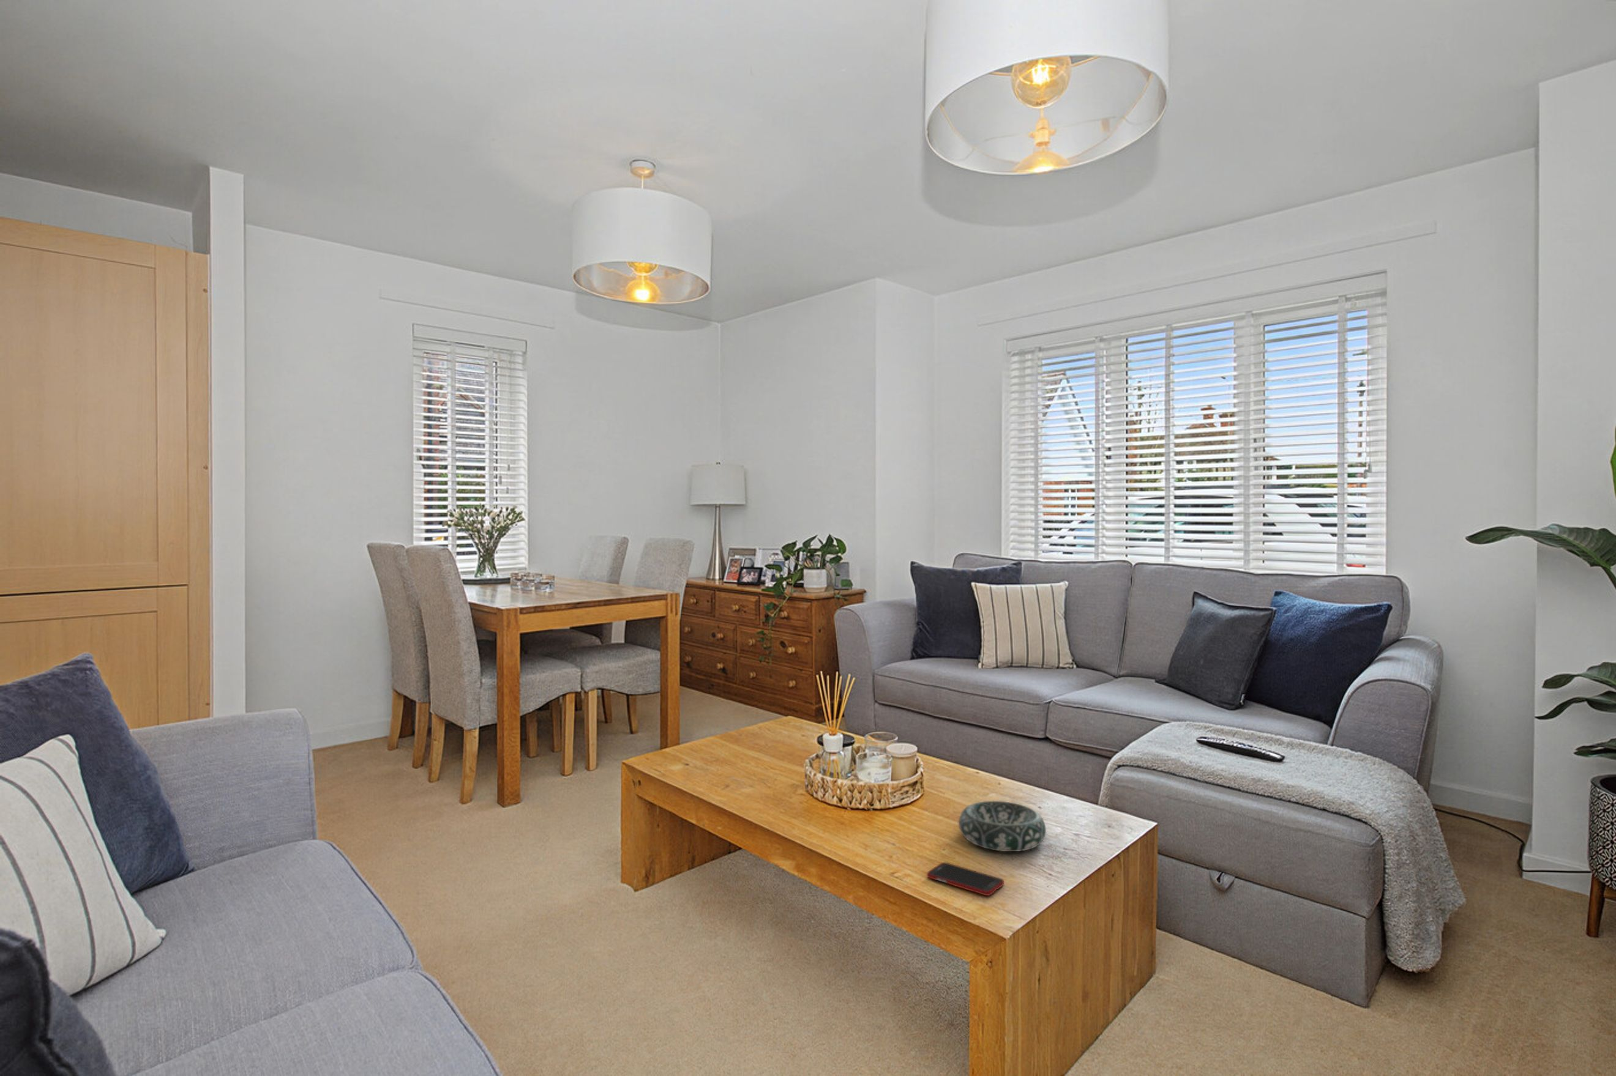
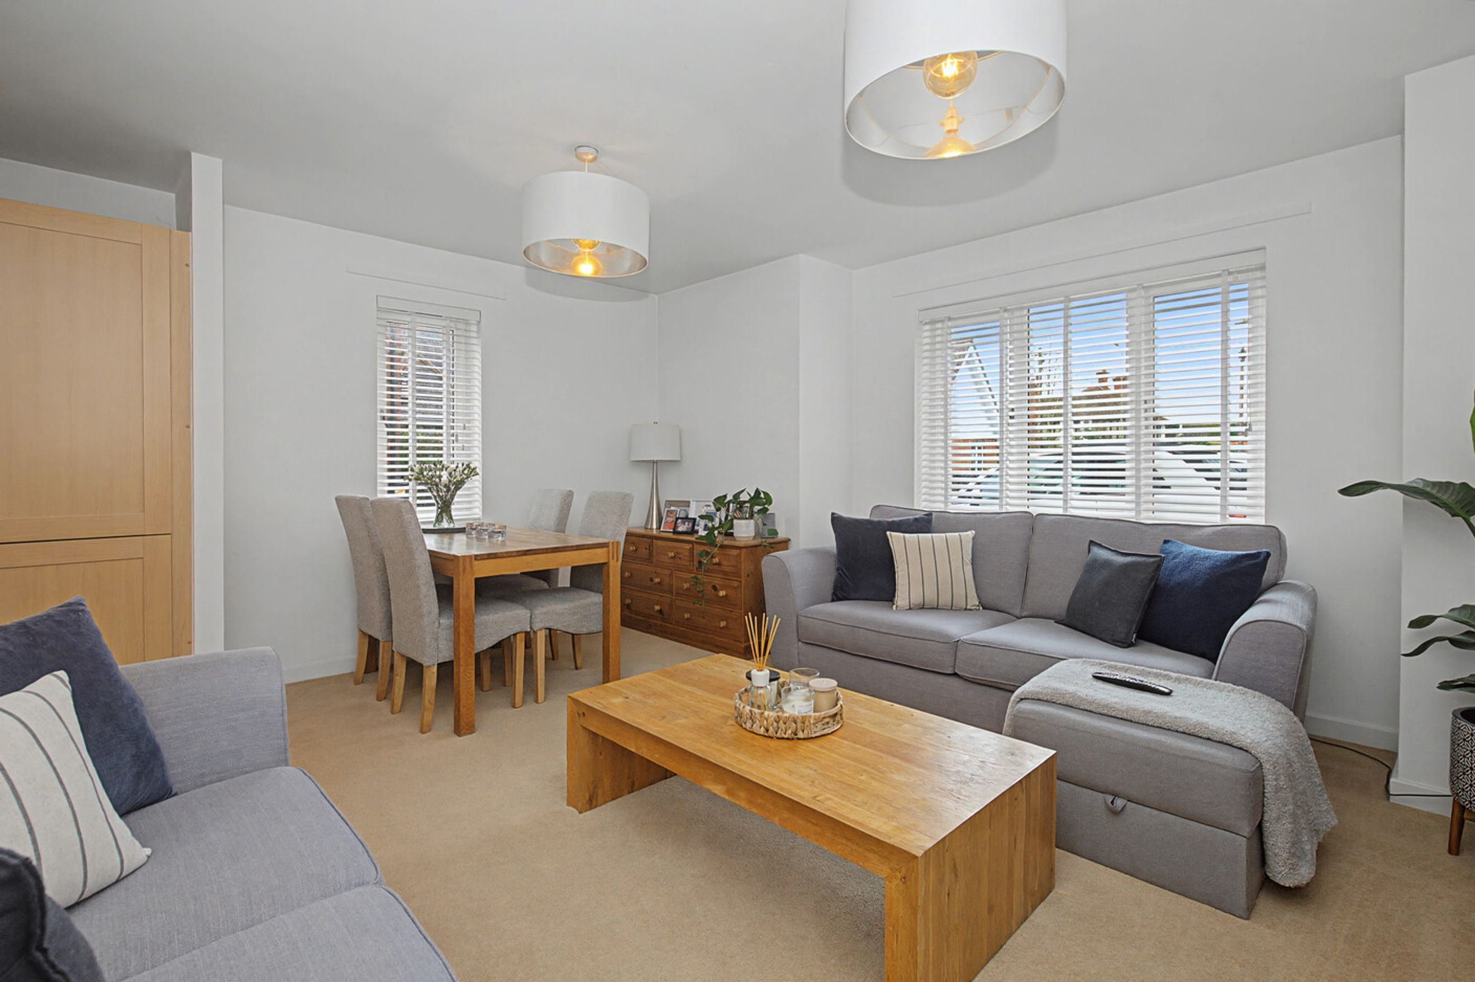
- cell phone (965, 878)
- decorative bowl (1001, 826)
